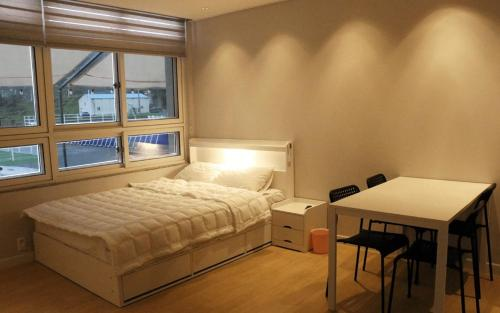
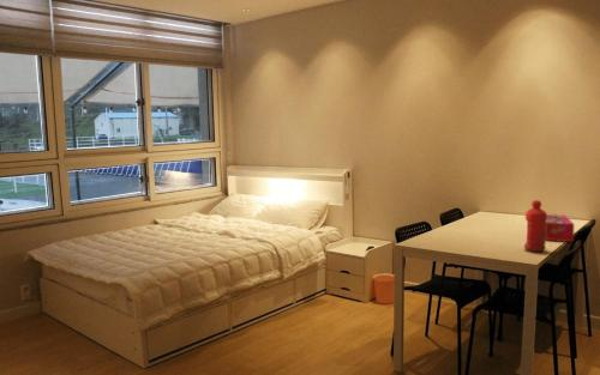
+ water bottle (535, 225)
+ tissue box (553, 226)
